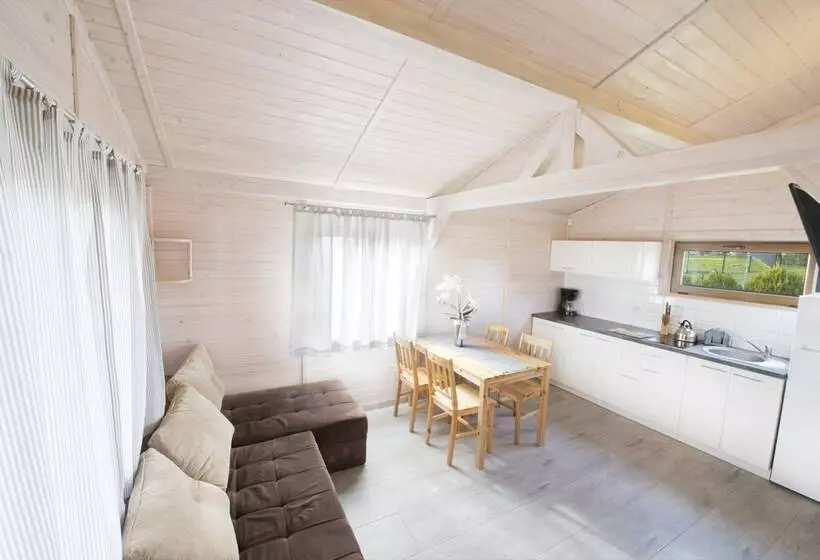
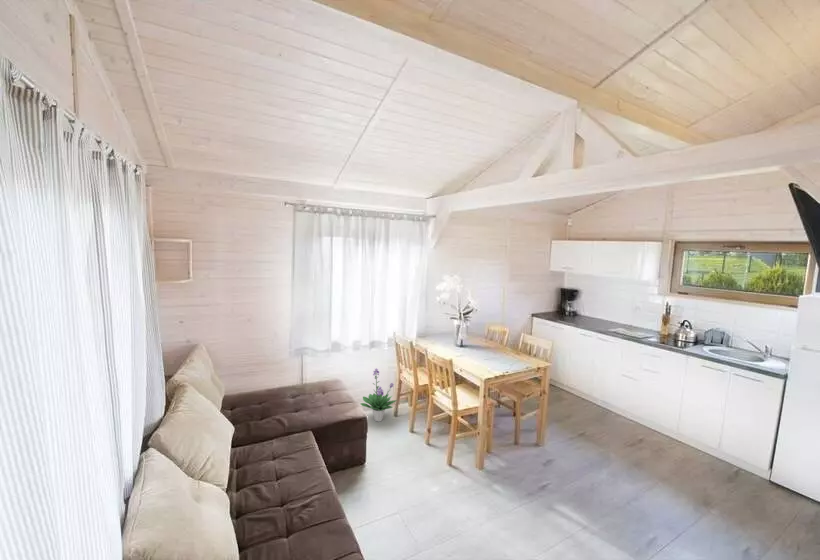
+ potted plant (378, 395)
